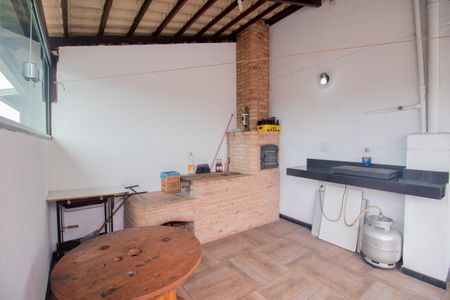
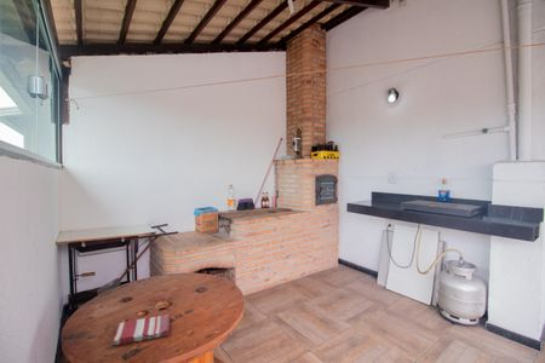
+ dish towel (143, 327)
